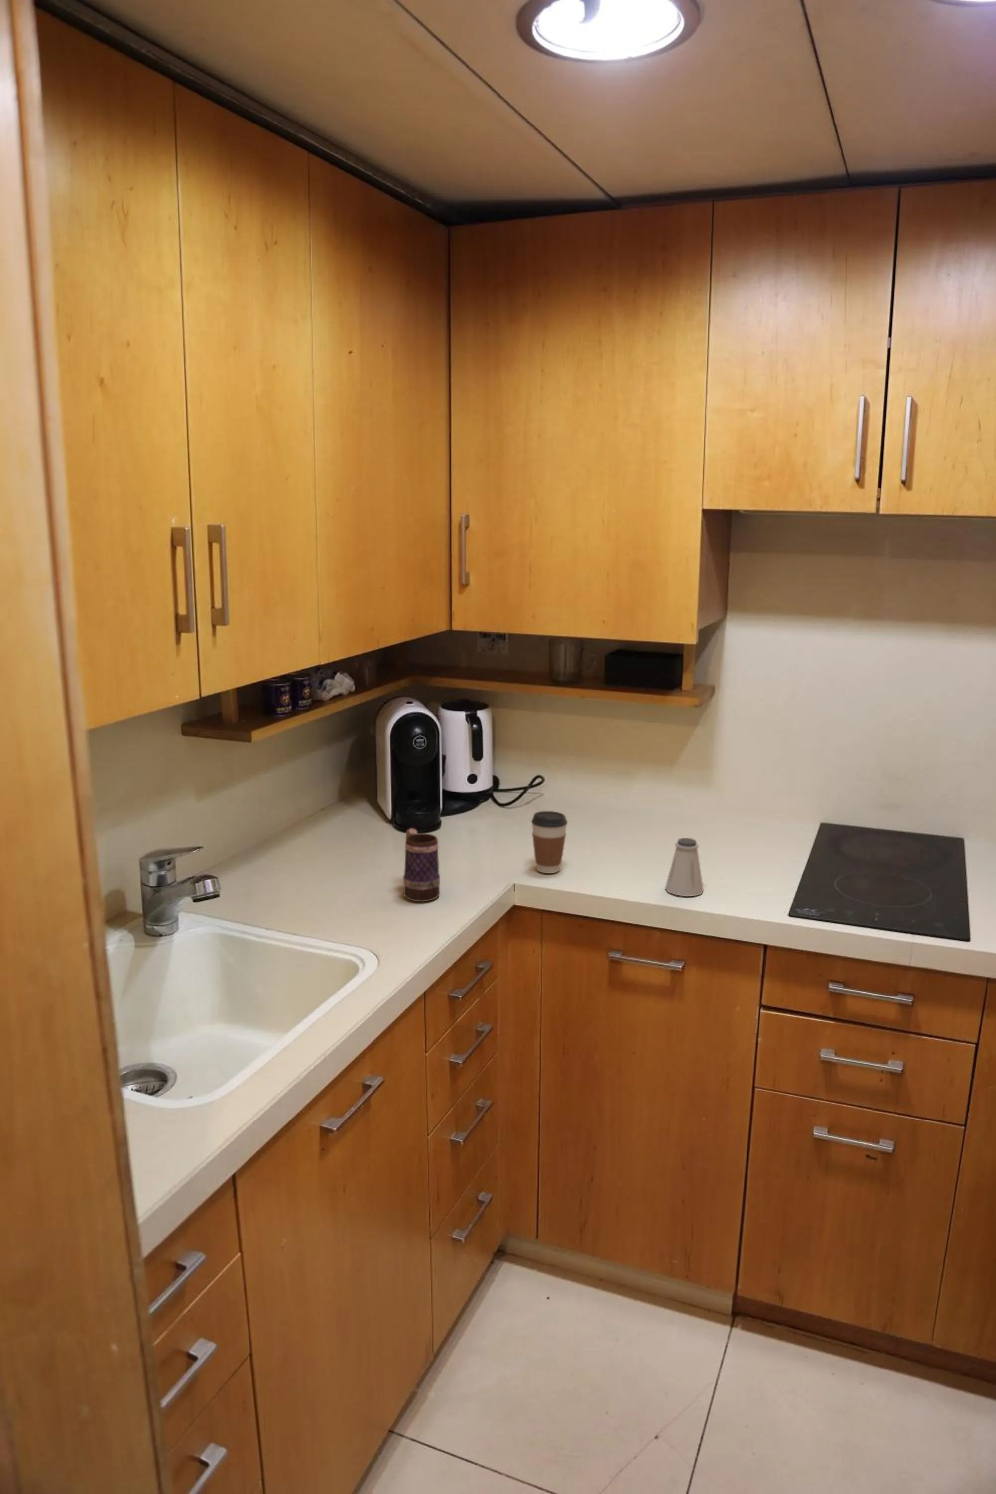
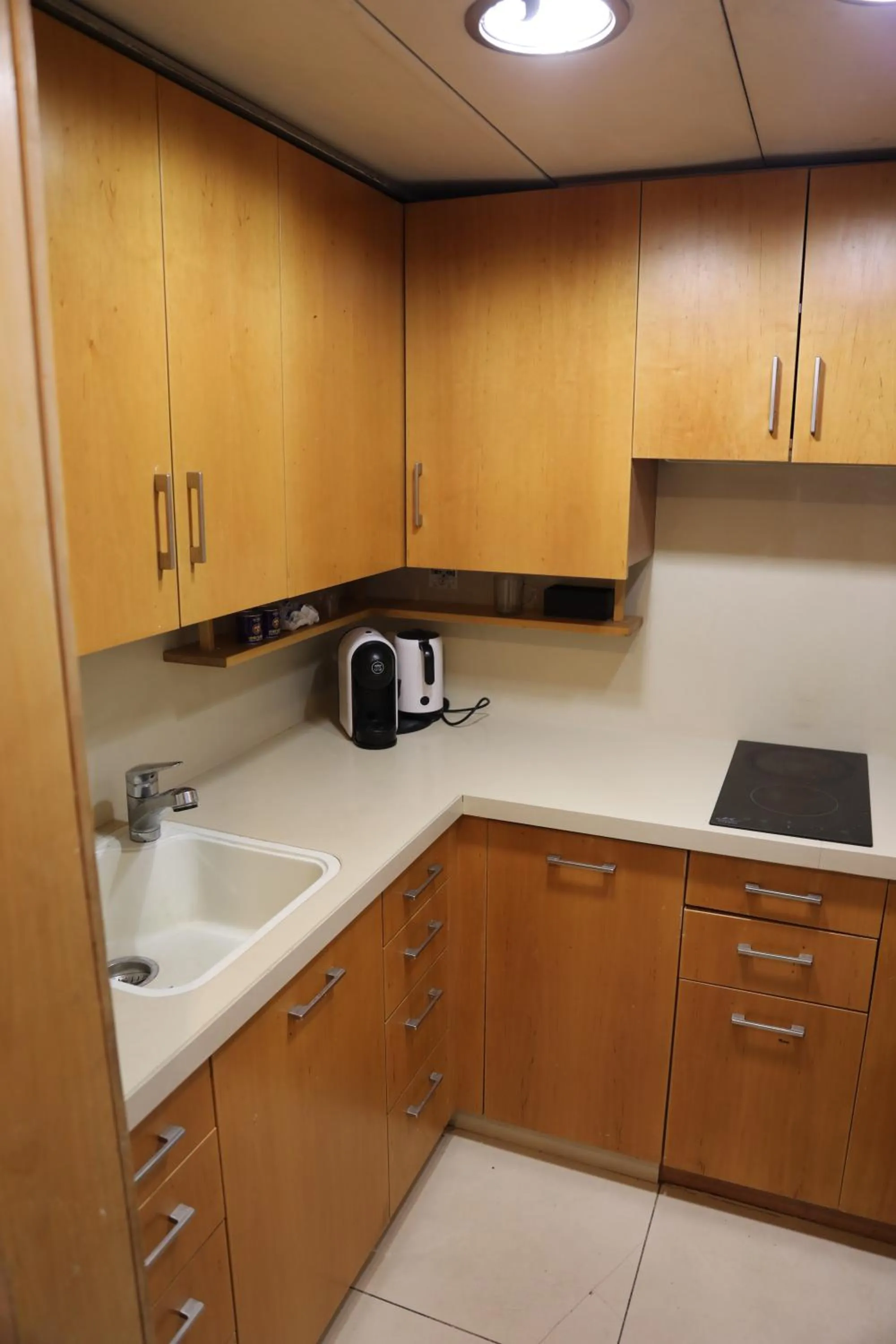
- coffee cup (549, 843)
- mug (419, 863)
- saltshaker (685, 865)
